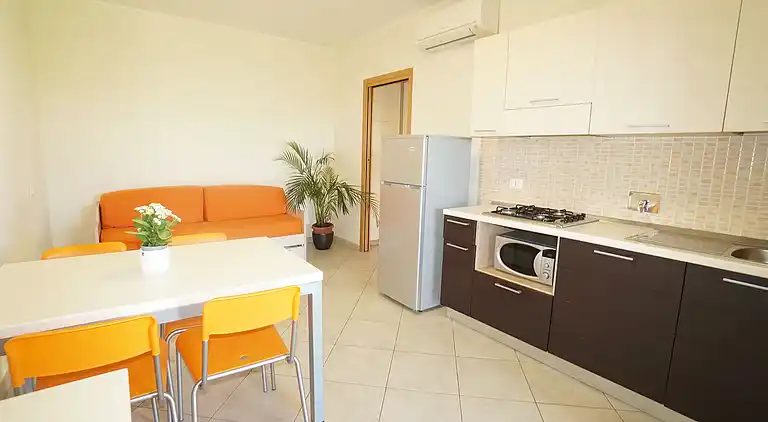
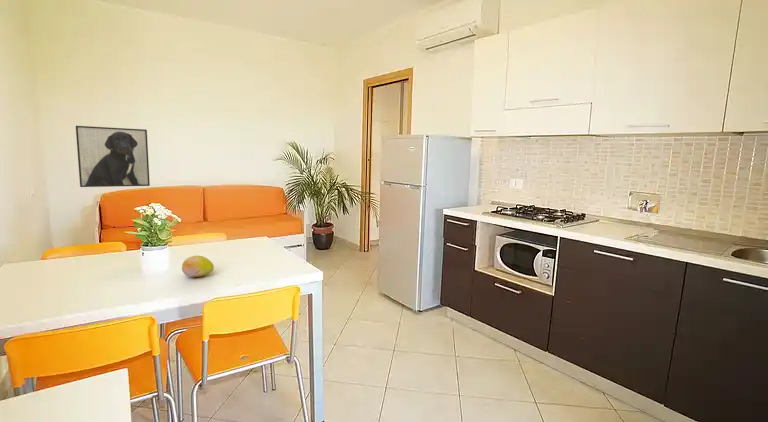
+ fruit (198, 265)
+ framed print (114, 157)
